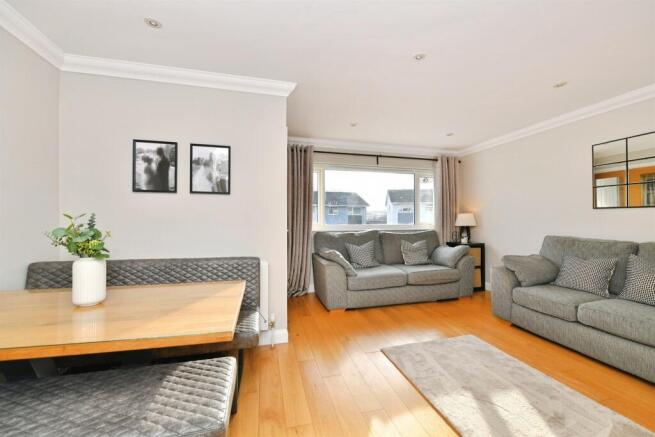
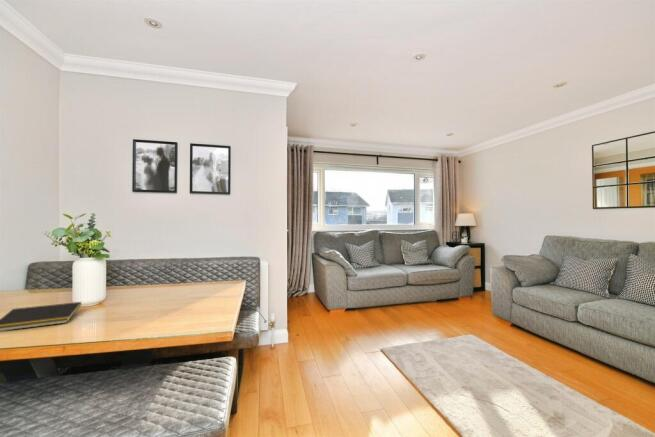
+ notepad (39, 315)
